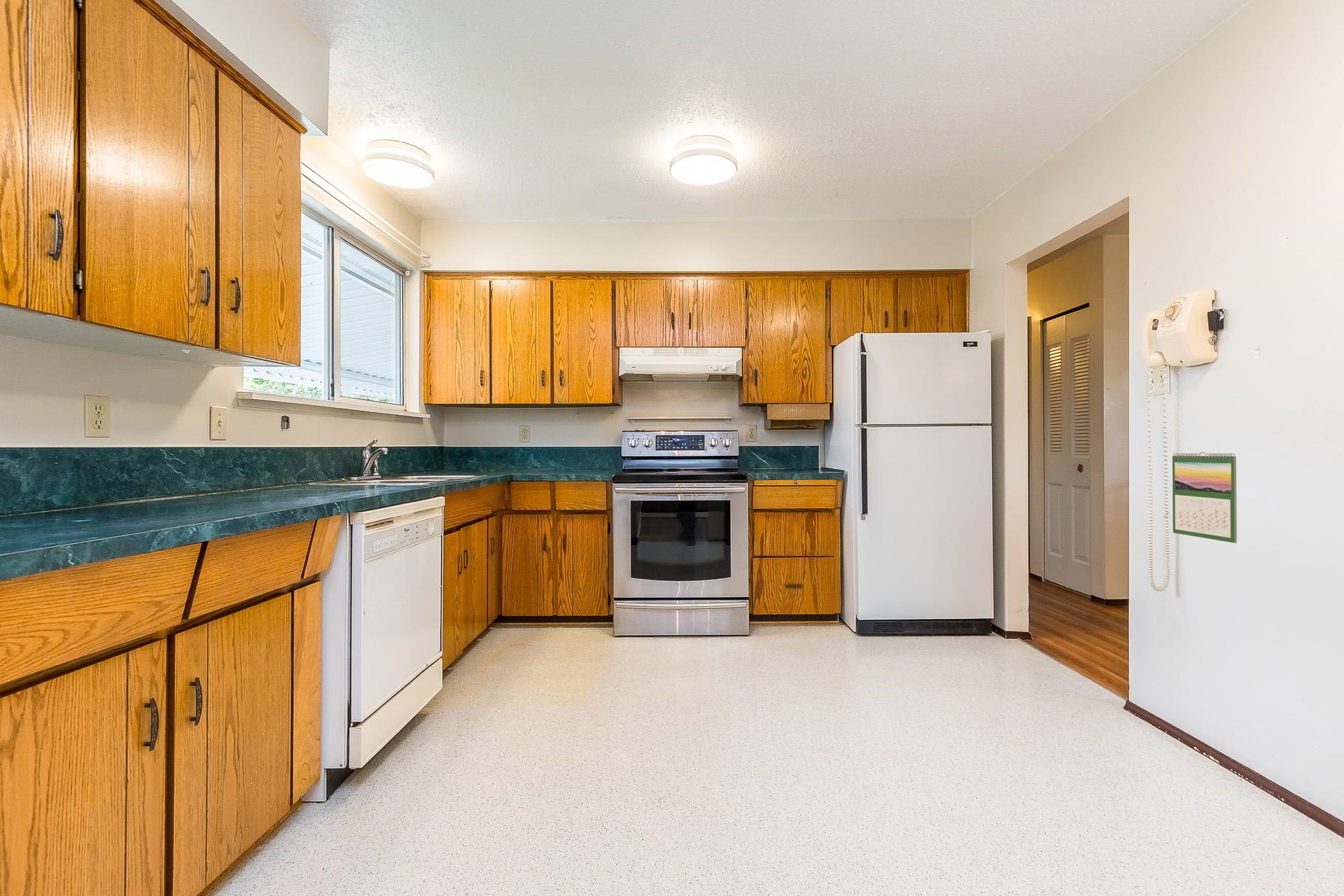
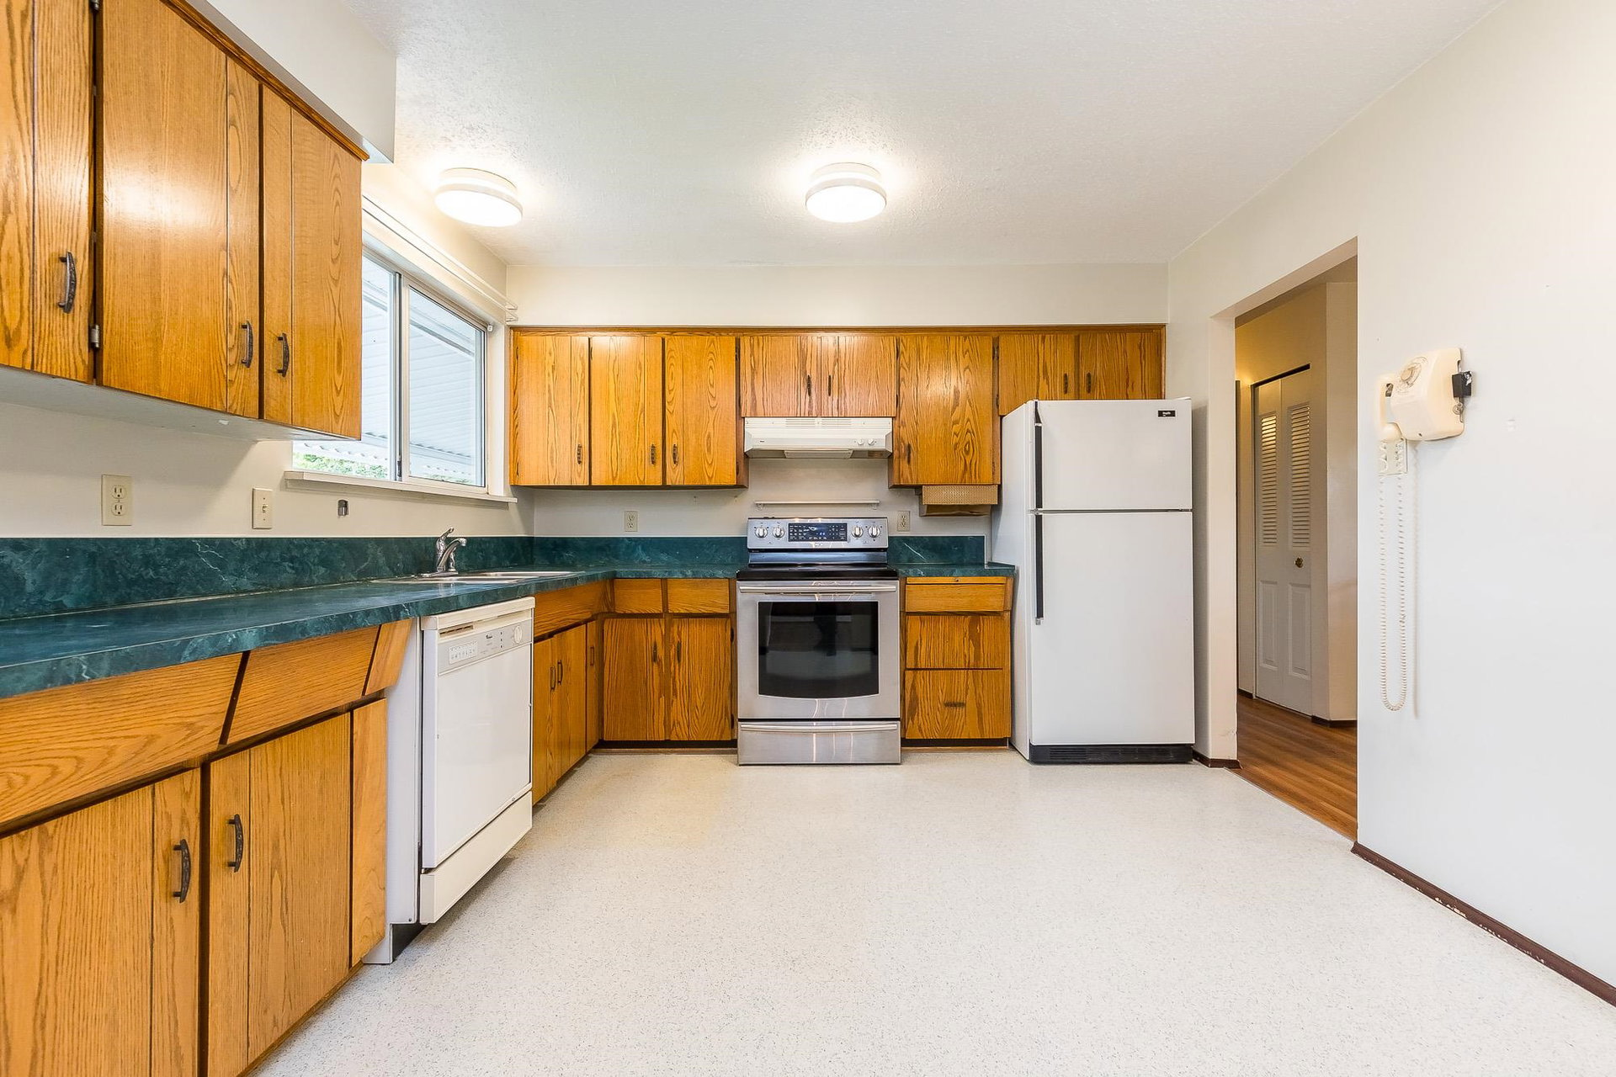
- calendar (1203, 494)
